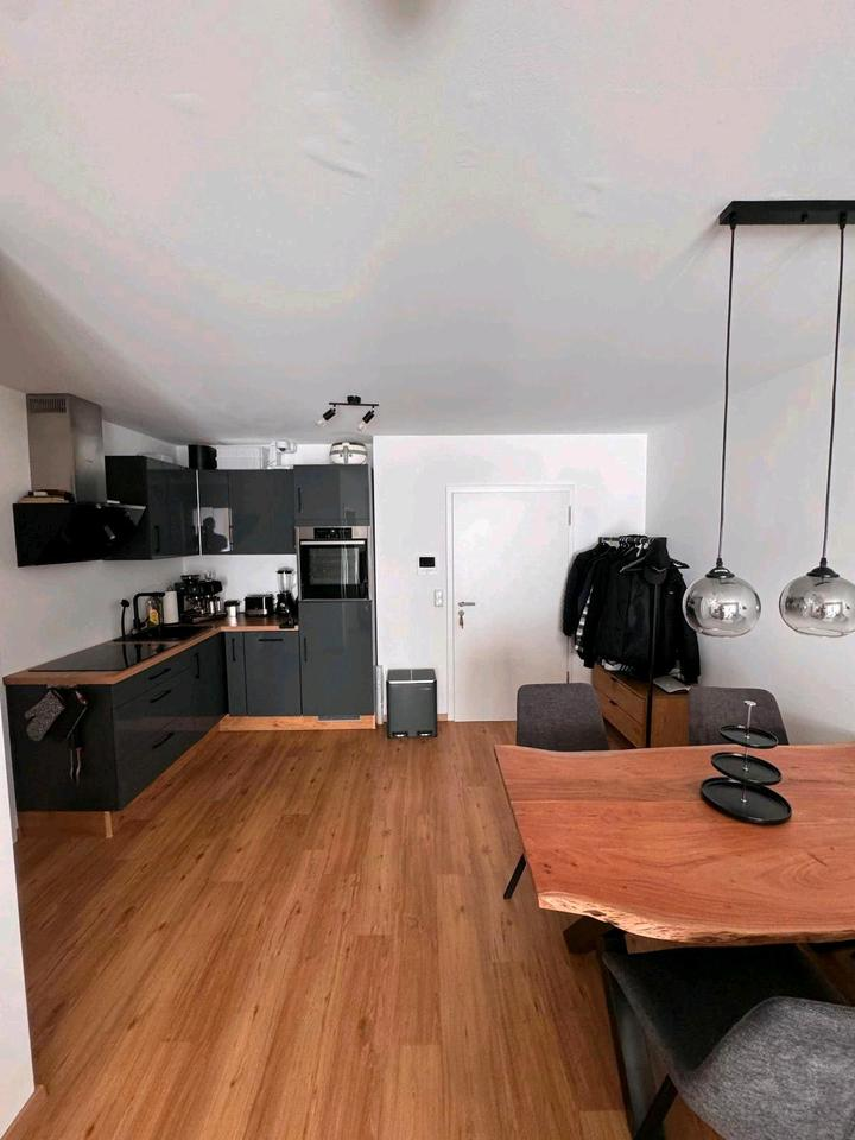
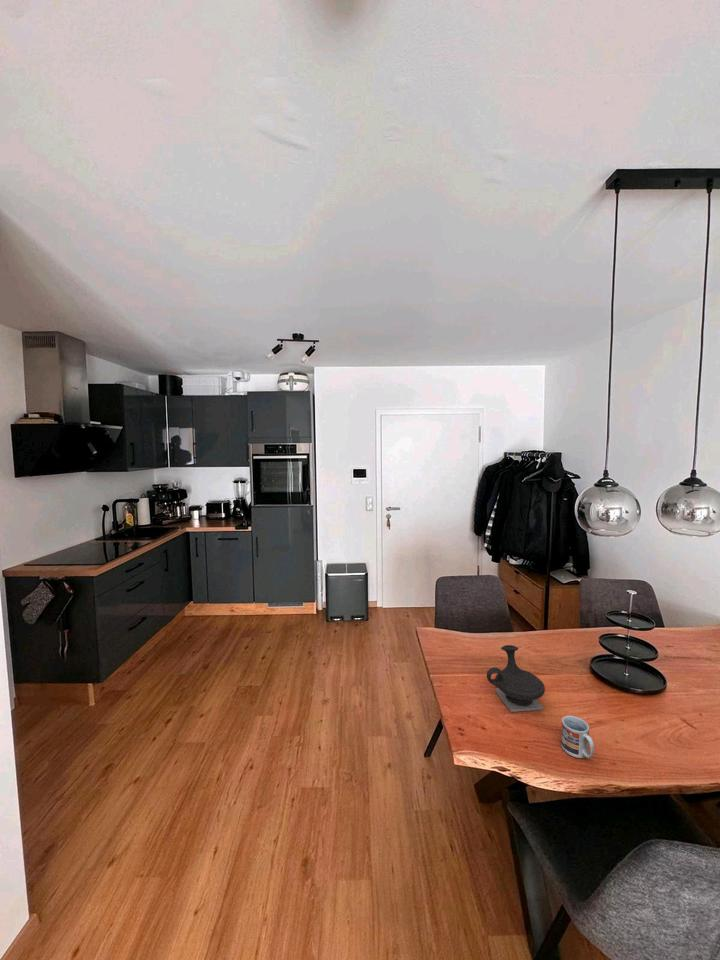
+ cup (578, 739)
+ teapot (511, 676)
